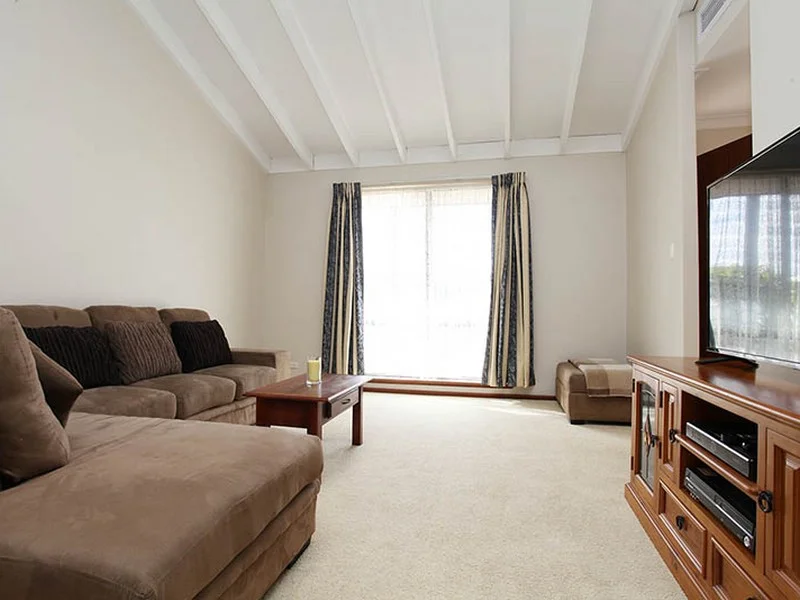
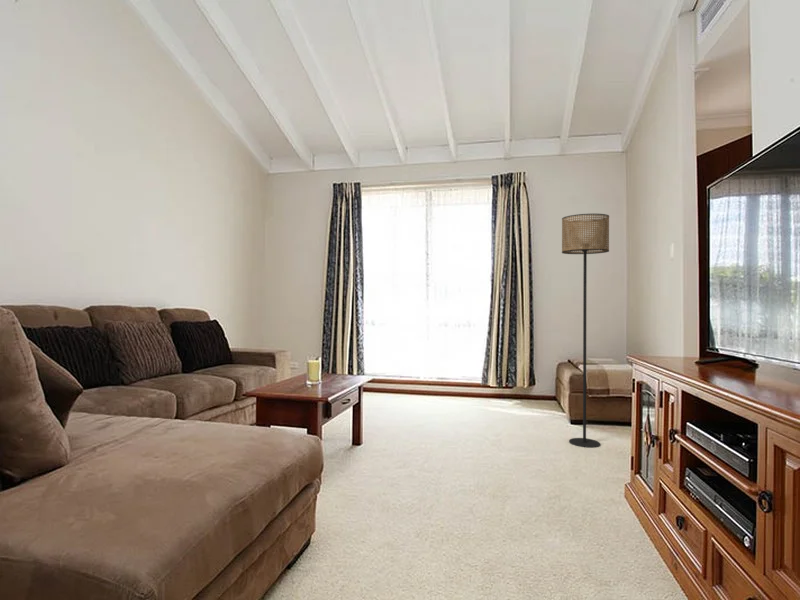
+ floor lamp (584, 330)
